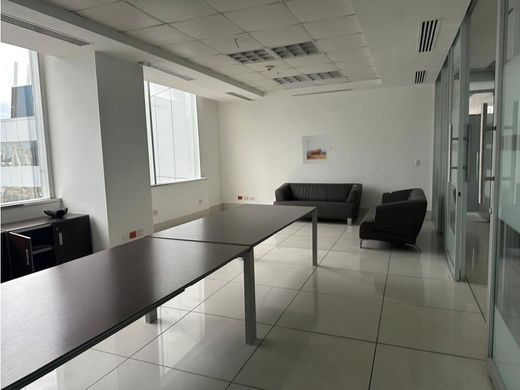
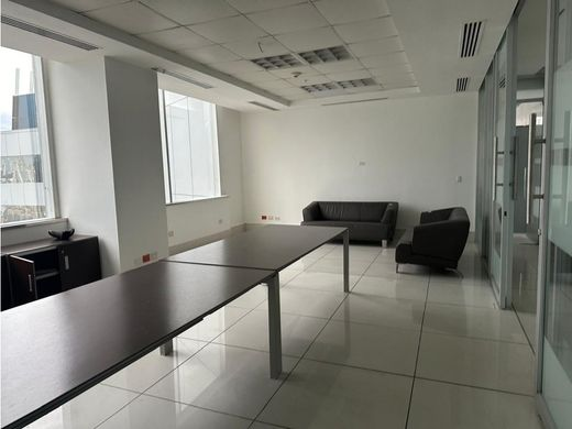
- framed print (316, 149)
